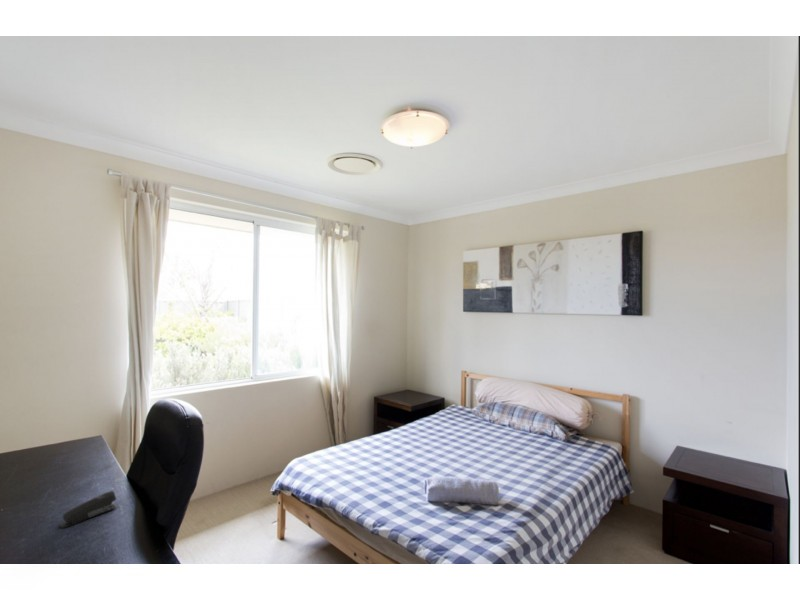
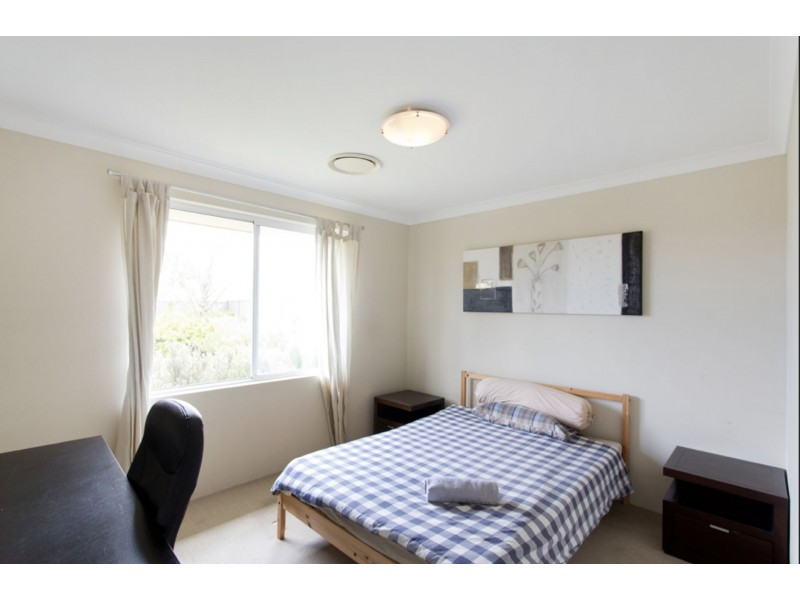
- stapler (89, 507)
